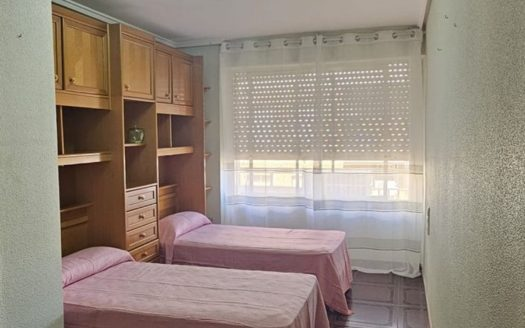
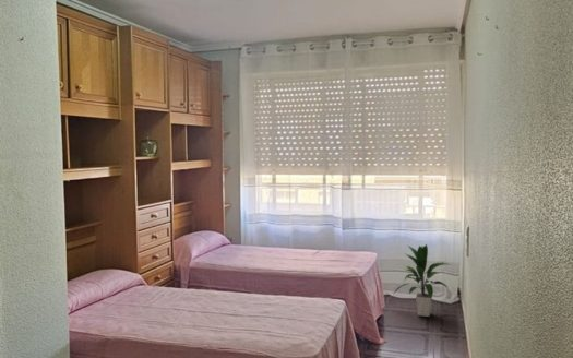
+ indoor plant (421, 277)
